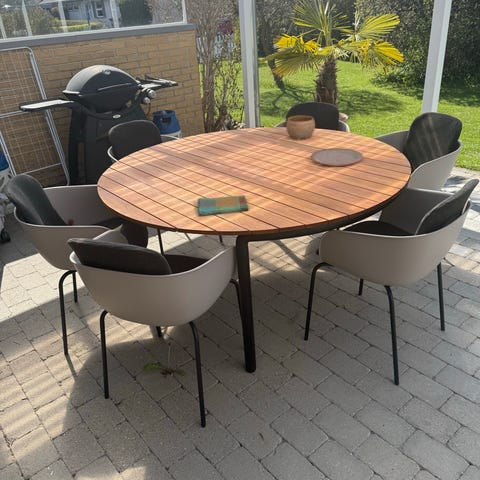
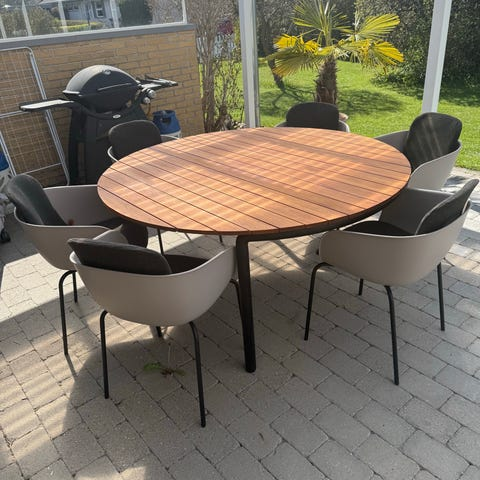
- plate (336, 157)
- bowl (300, 127)
- dish towel (222, 204)
